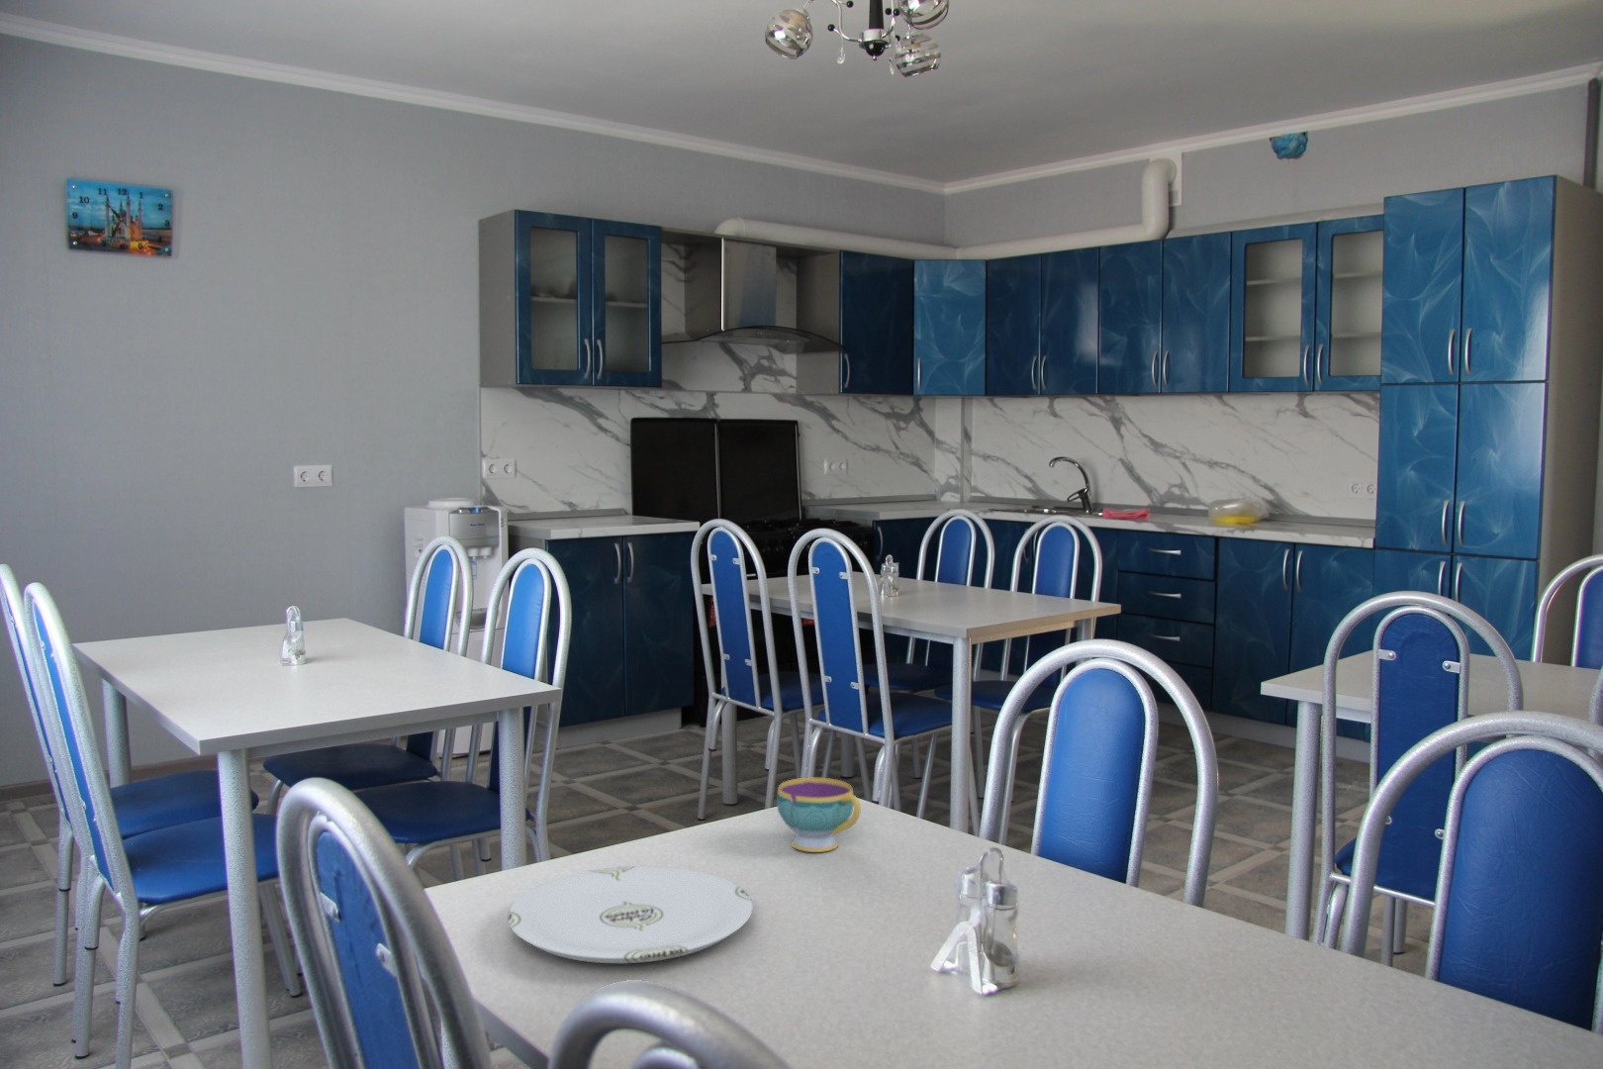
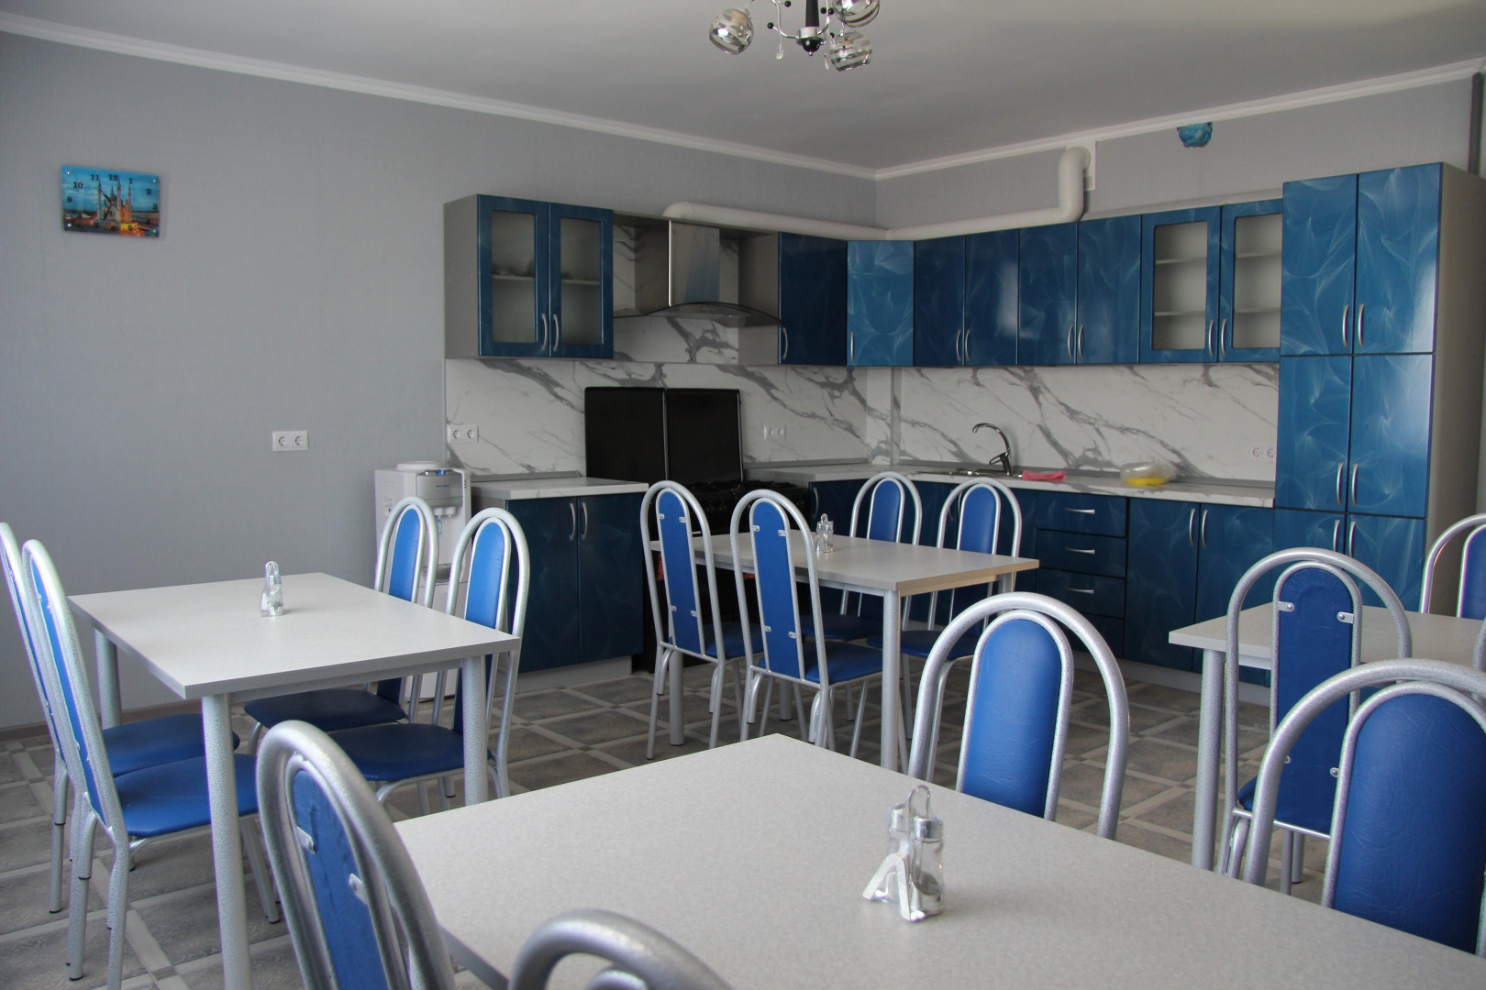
- teacup (816, 816)
- plate (631, 916)
